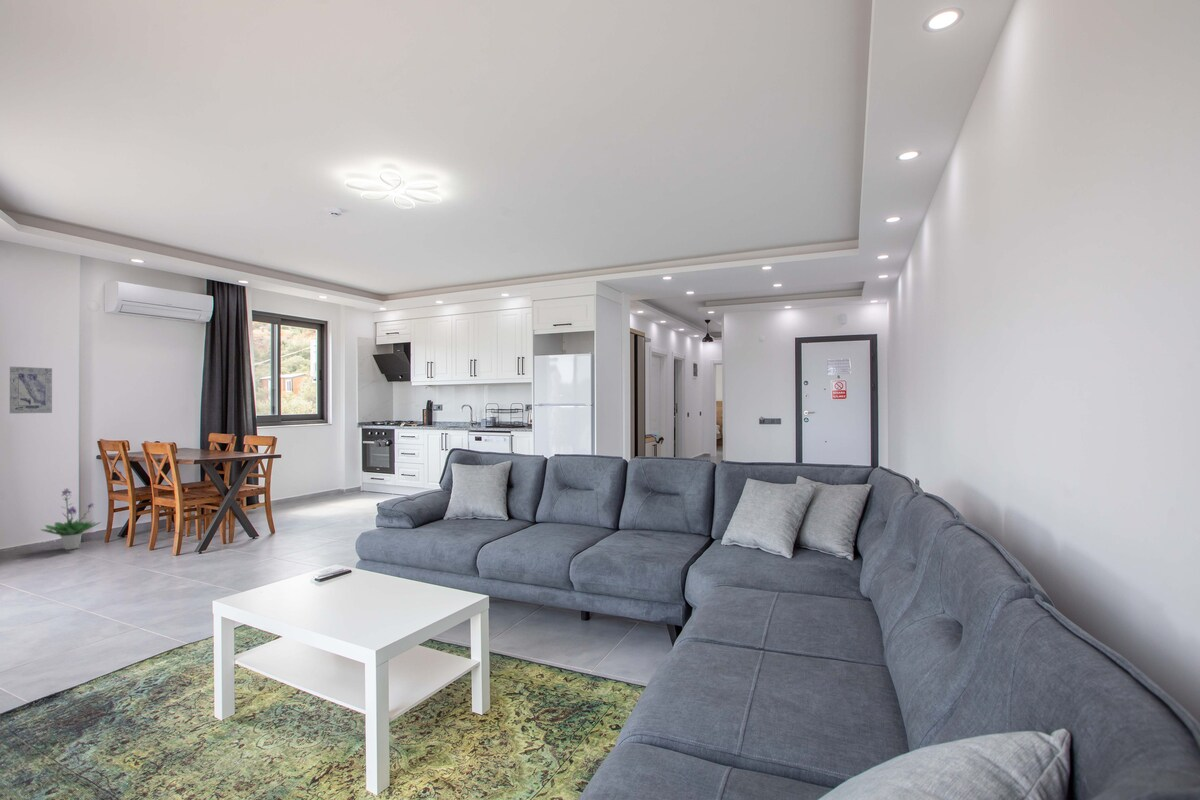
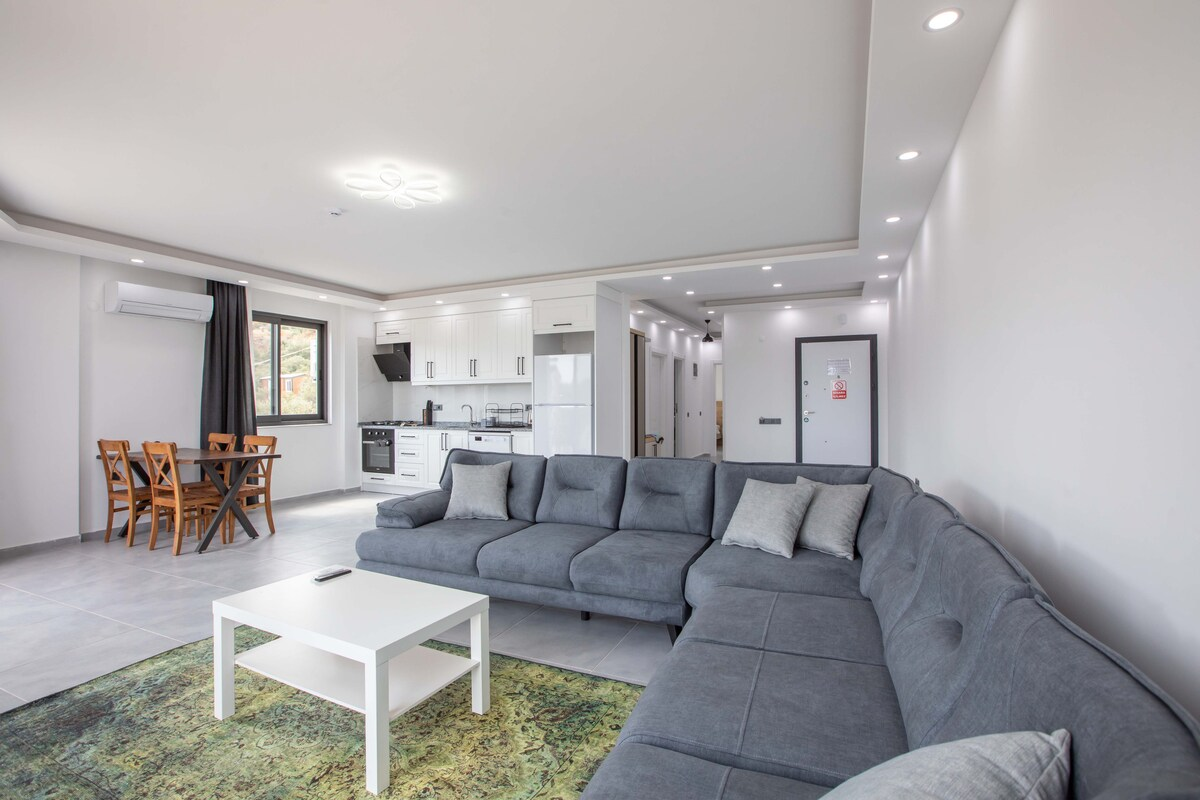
- wall art (31, 390)
- potted plant (70, 519)
